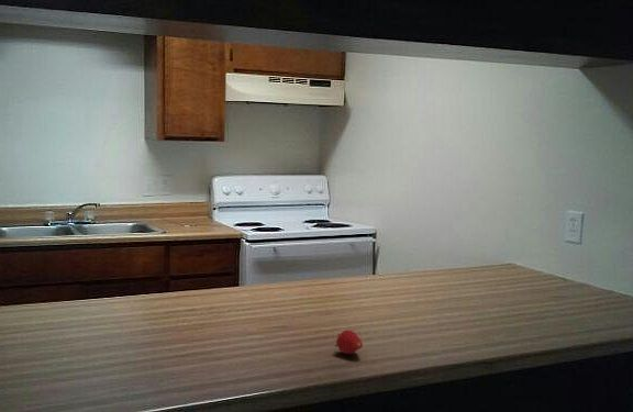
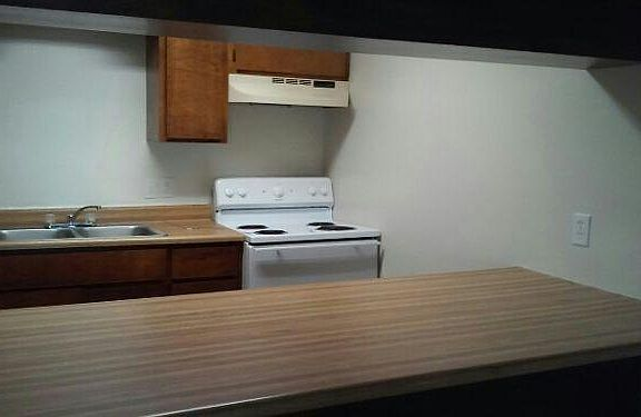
- fruit (348, 343)
